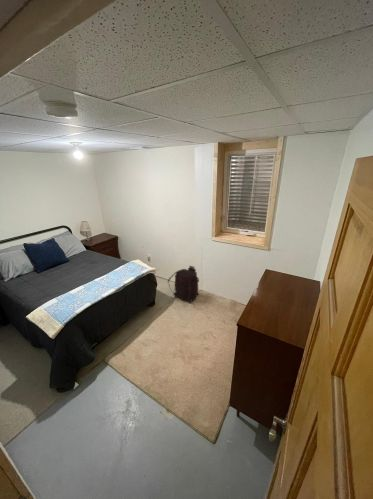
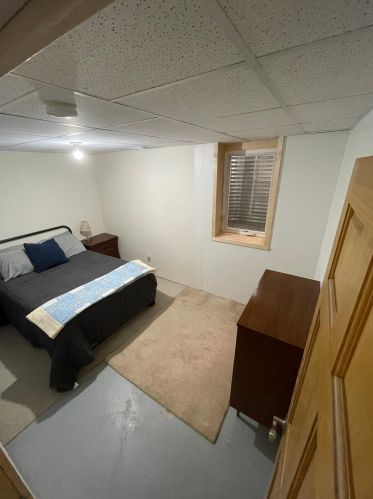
- backpack (186, 283)
